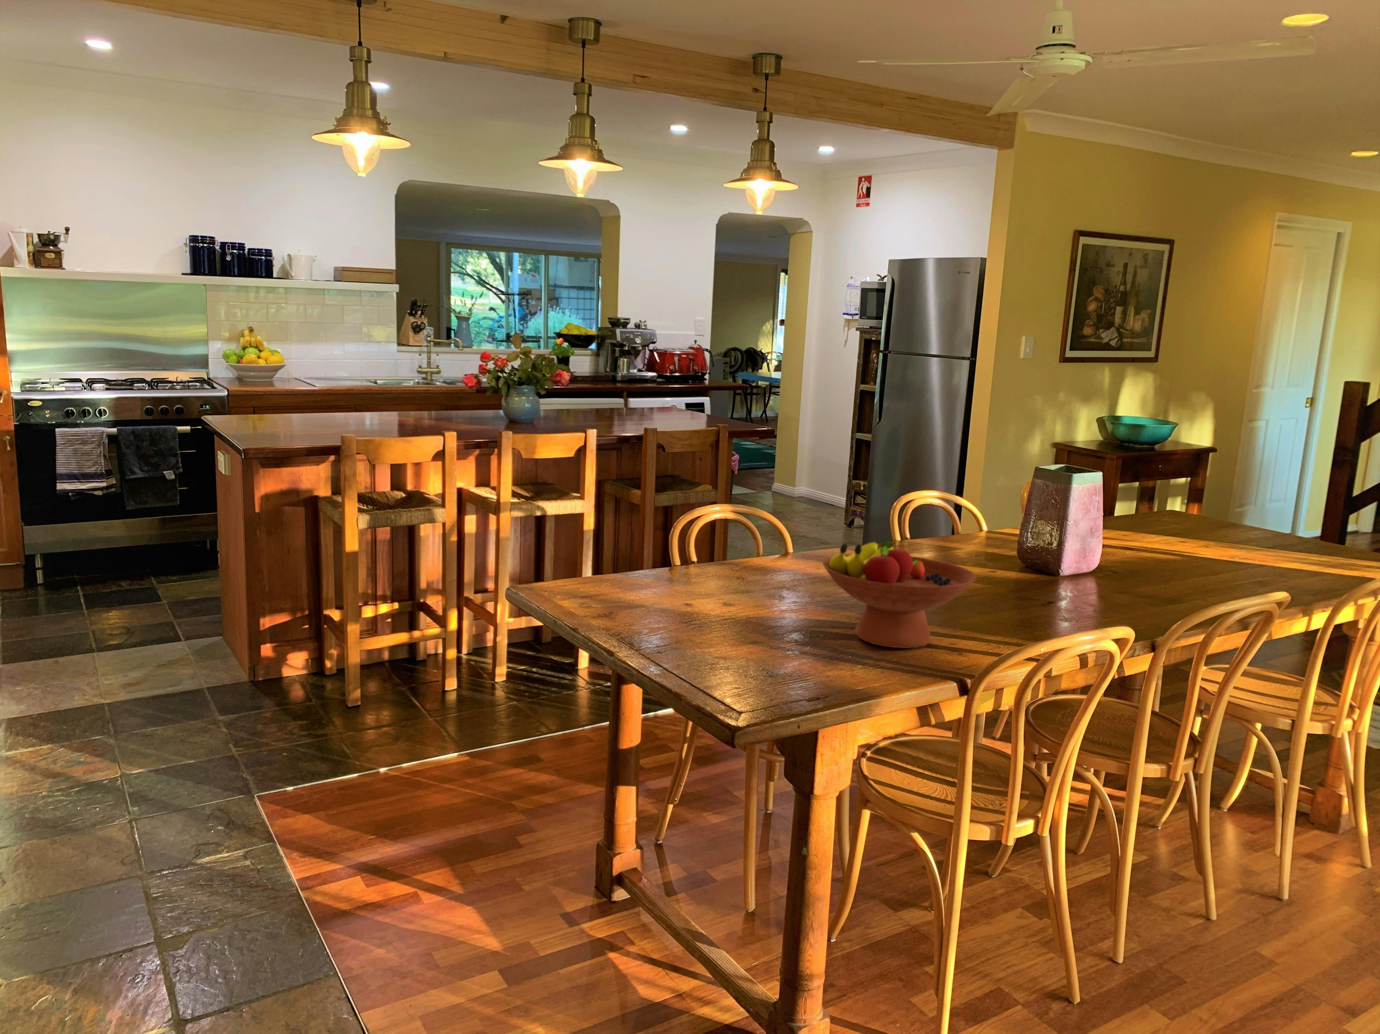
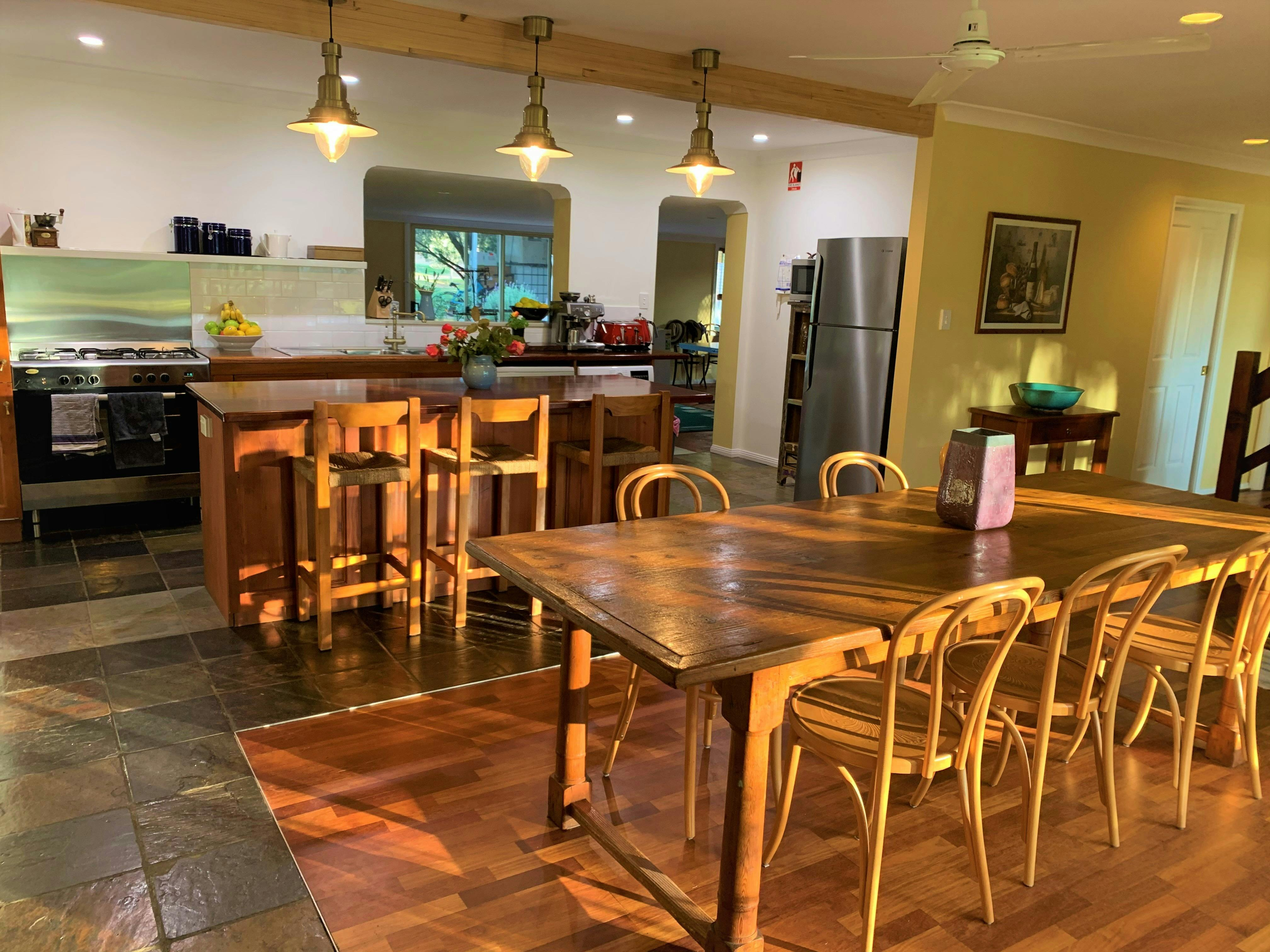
- fruit bowl (896, 590)
